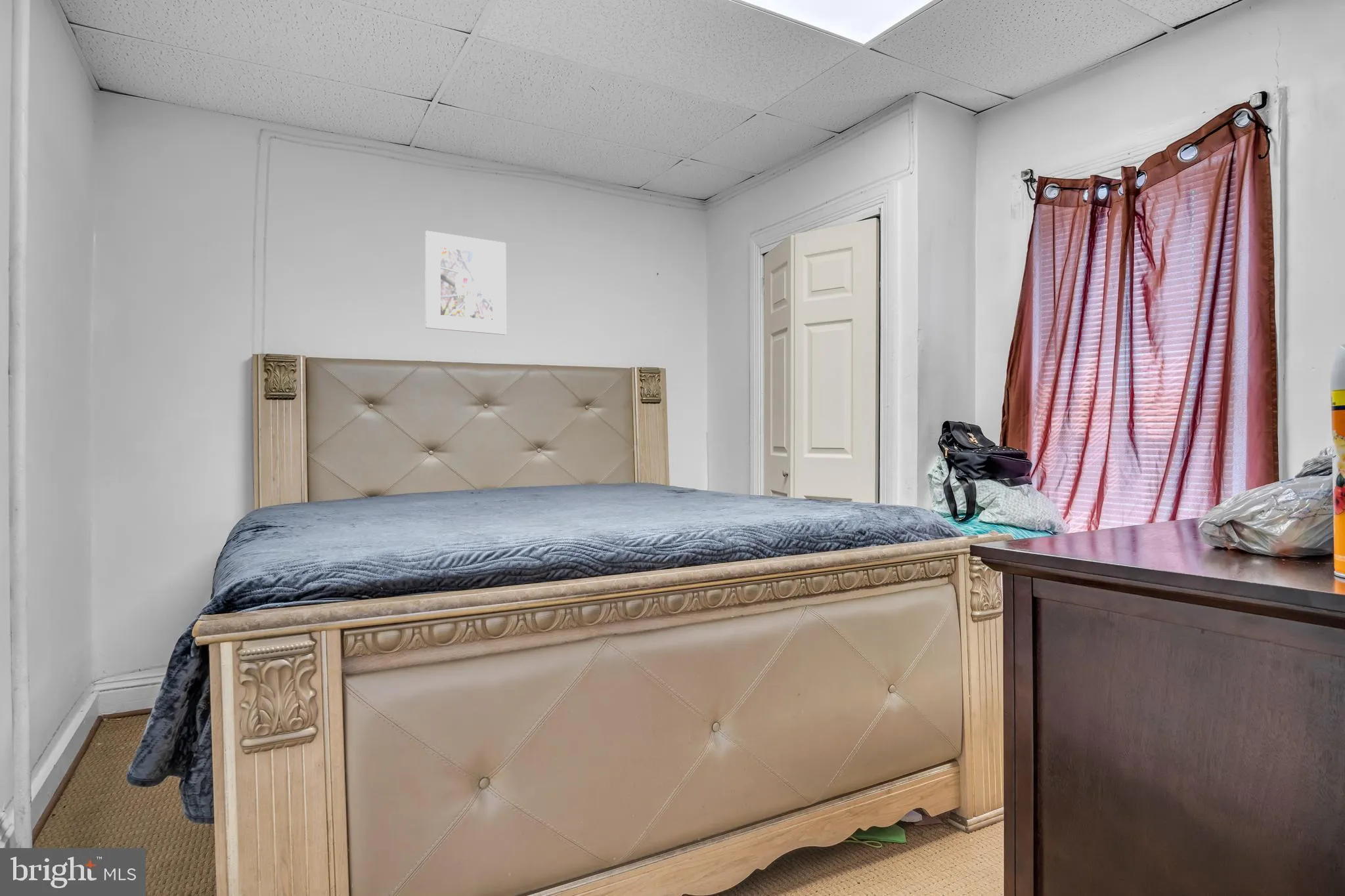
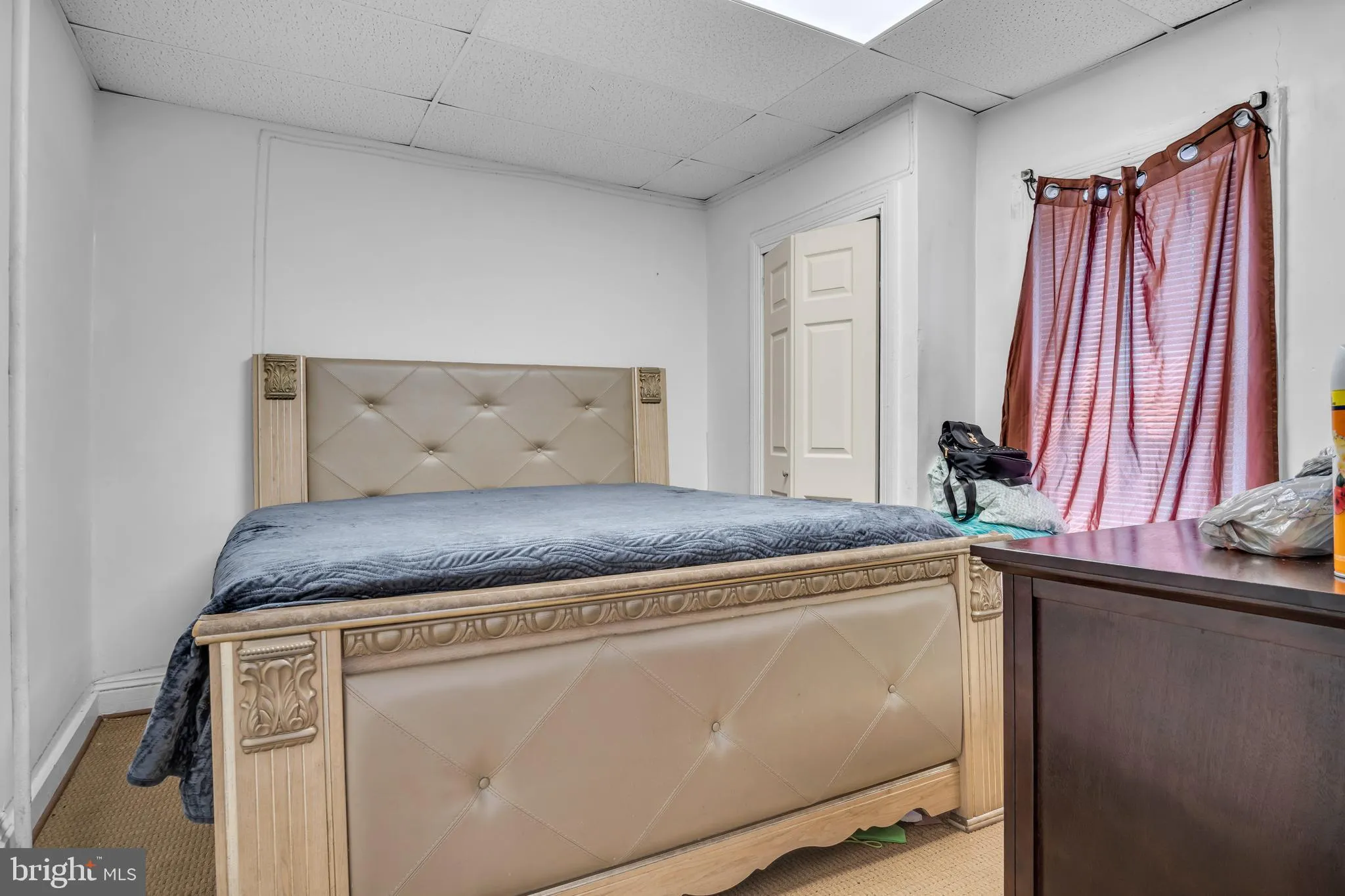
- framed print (466, 284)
